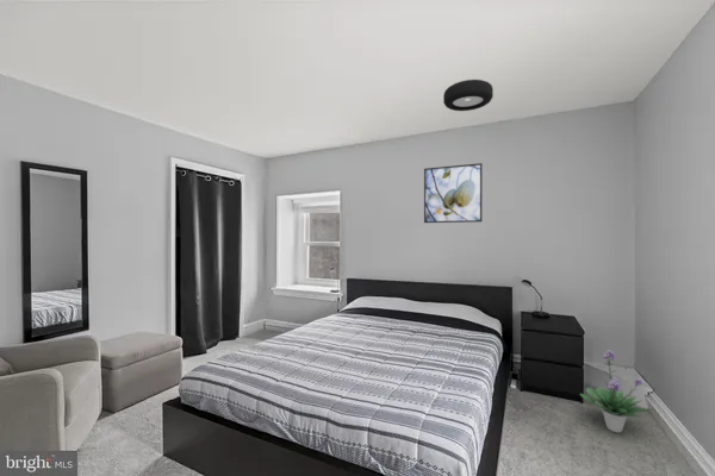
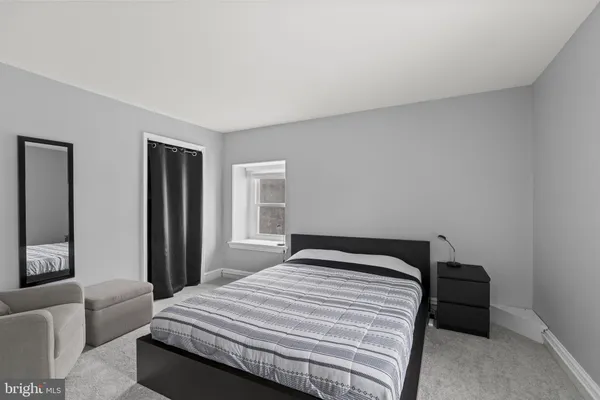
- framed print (452, 194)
- potted plant (613, 390)
- ceiling light (467, 95)
